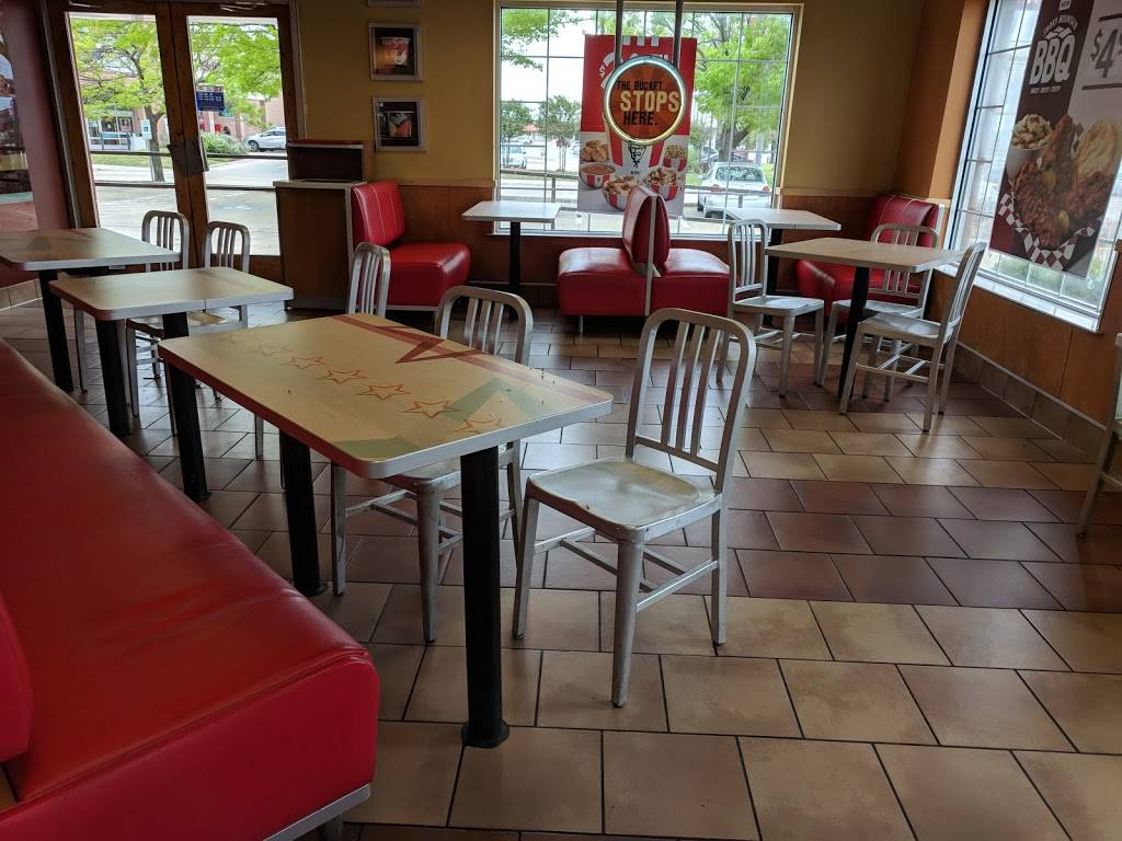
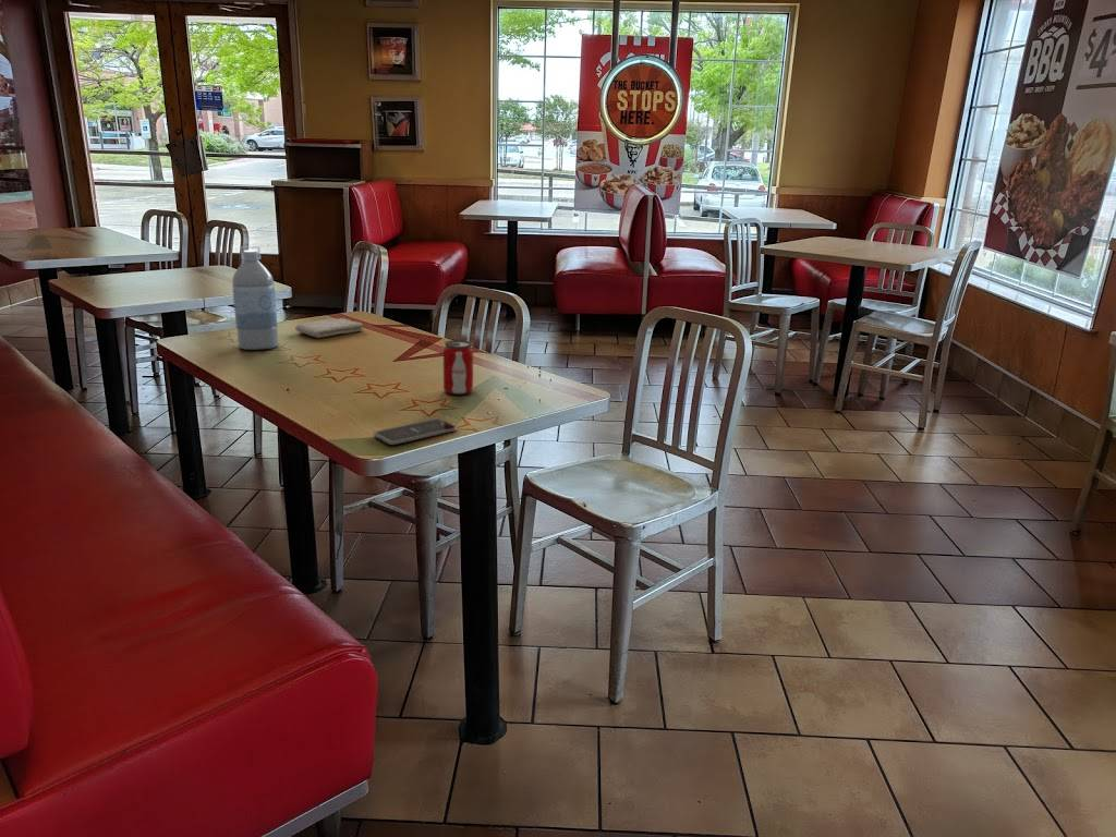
+ washcloth (330, 327)
+ water bottle (254, 298)
+ beverage can (458, 367)
+ smartphone (415, 430)
